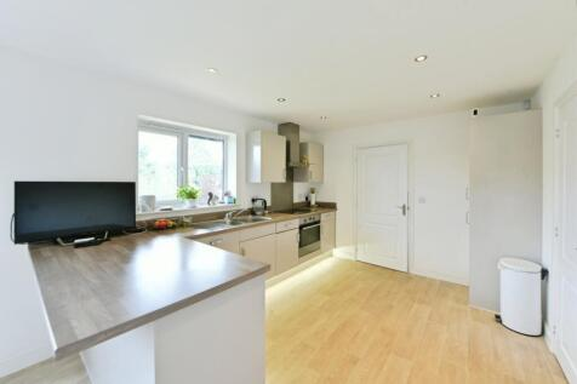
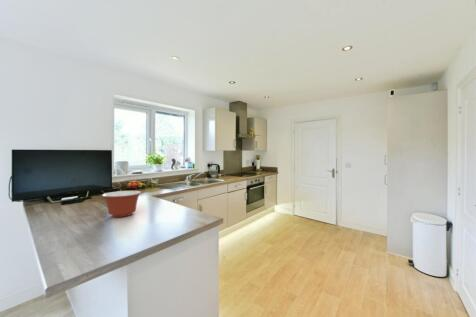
+ mixing bowl (122, 204)
